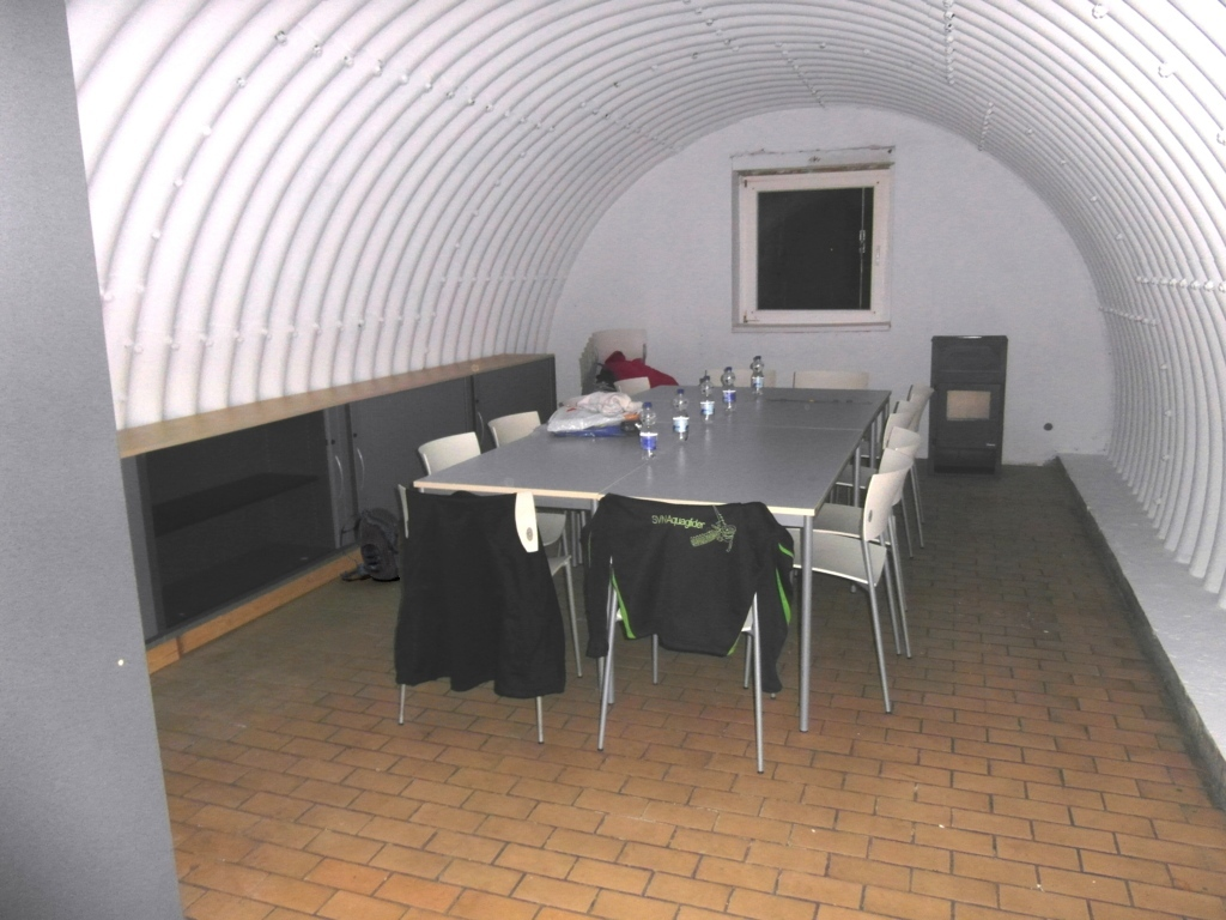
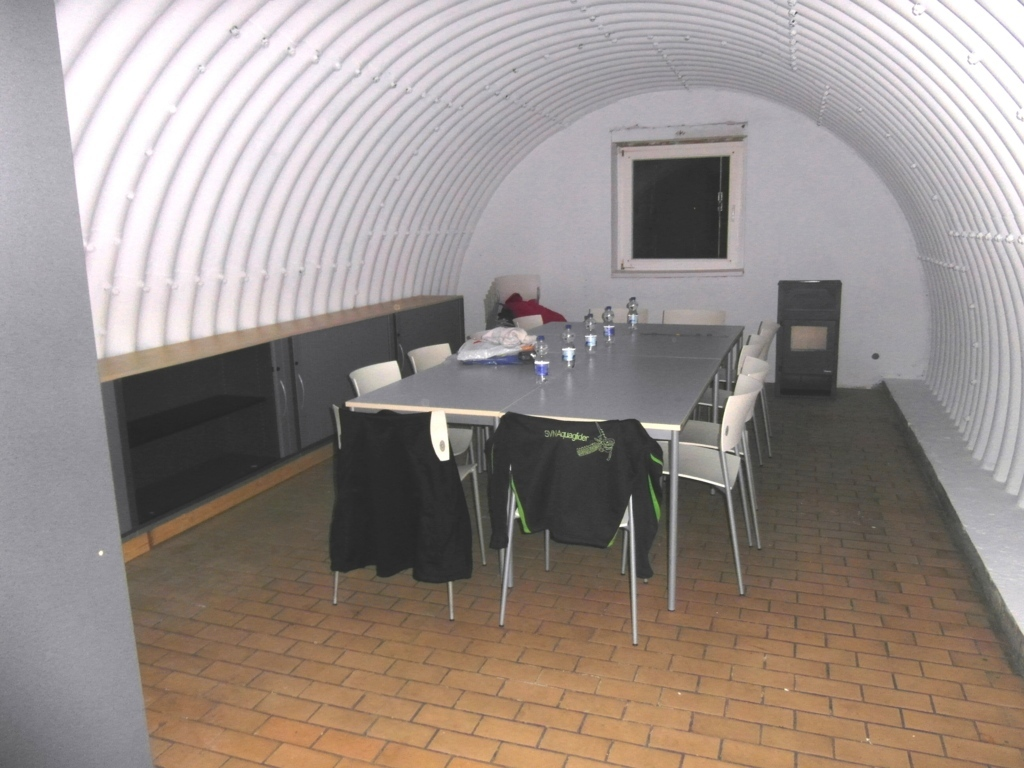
- backpack (376, 543)
